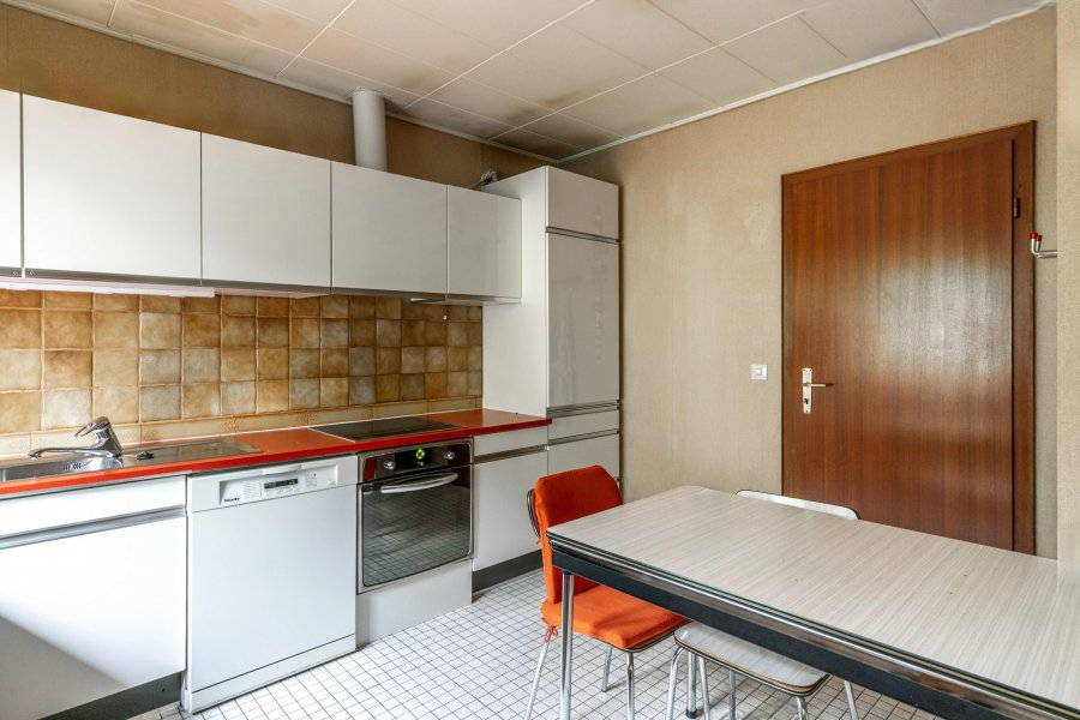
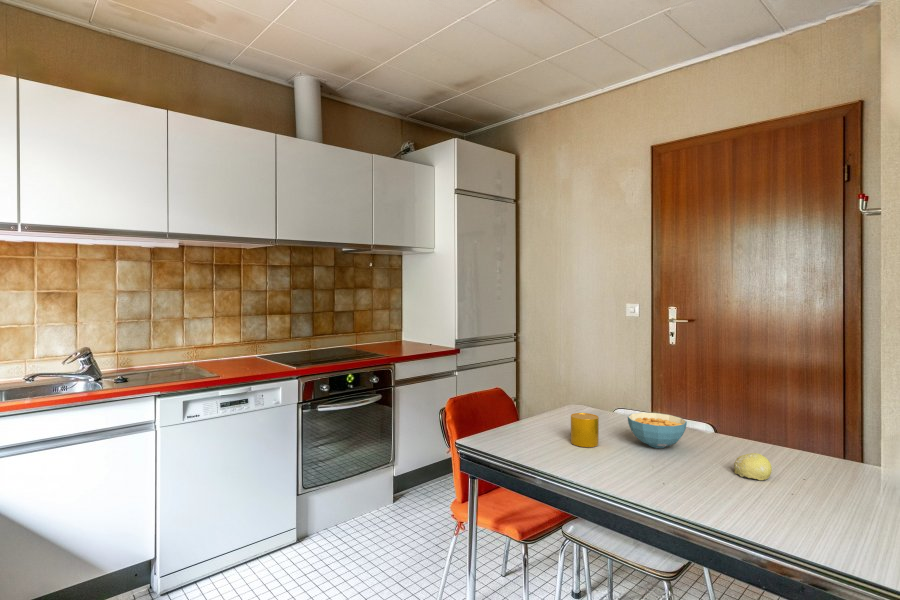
+ cup (584, 429)
+ fruit (752, 464)
+ cereal bowl (656, 432)
